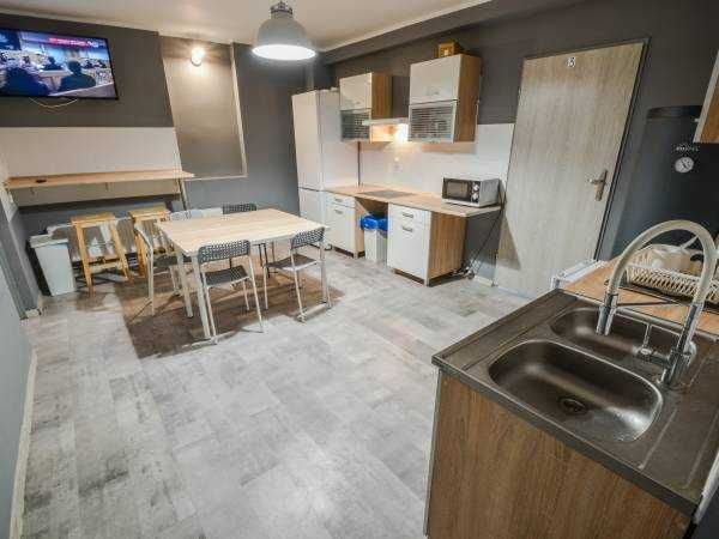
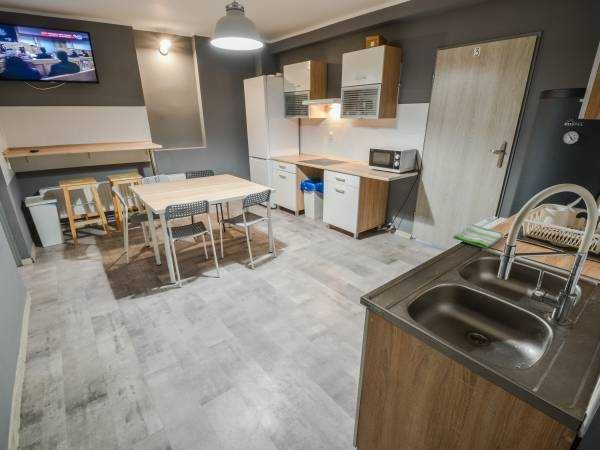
+ dish towel (478, 235)
